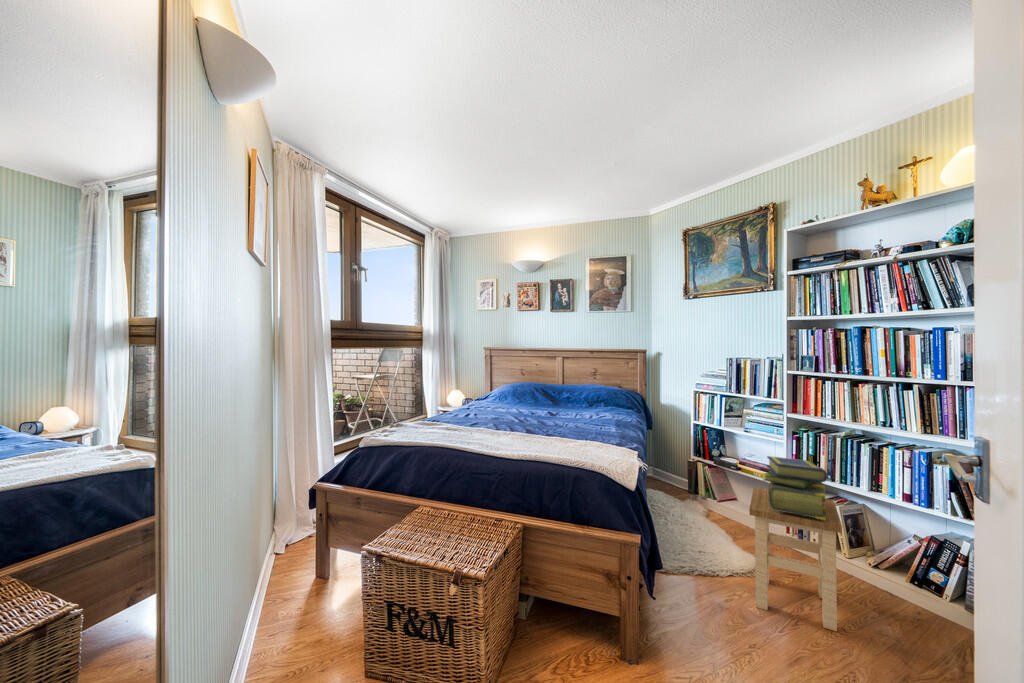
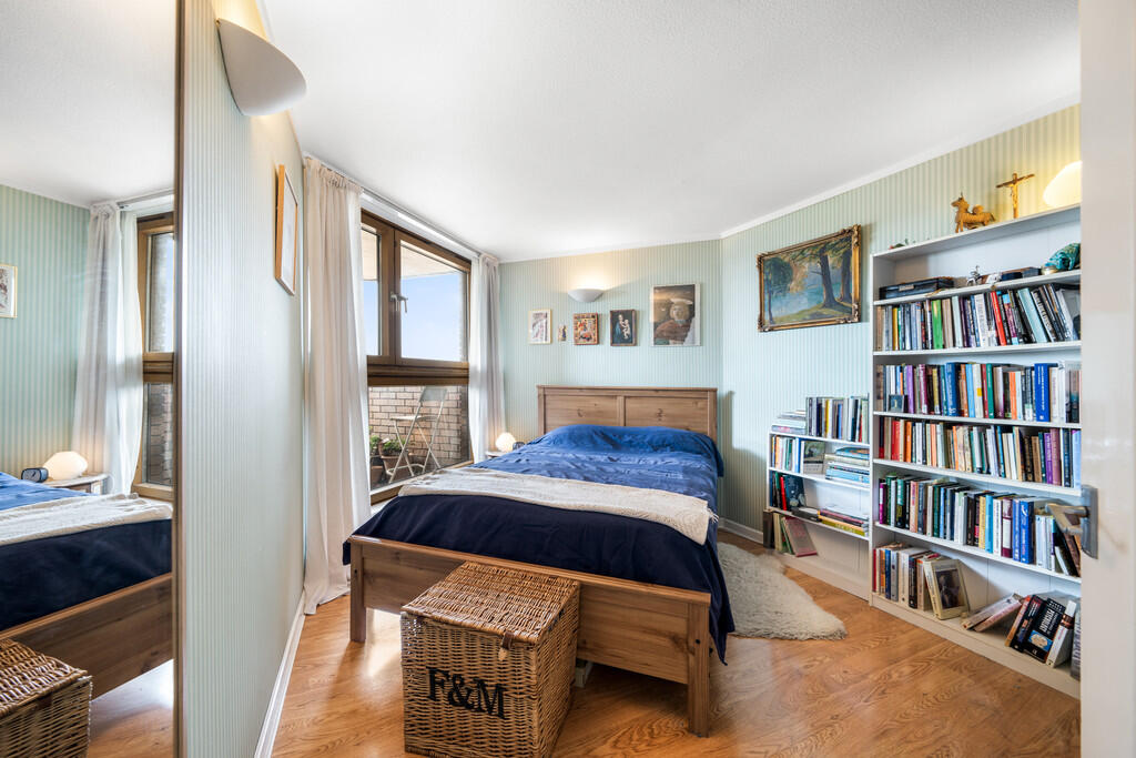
- stack of books (793, 482)
- stool (794, 548)
